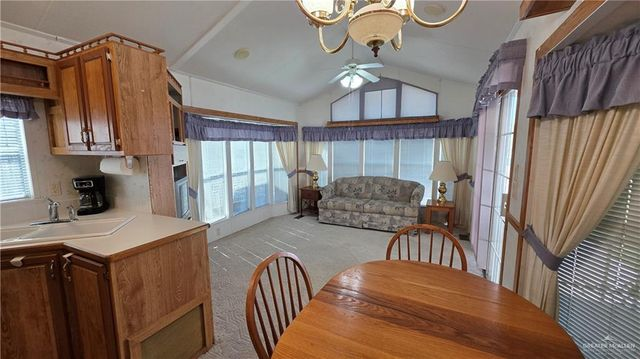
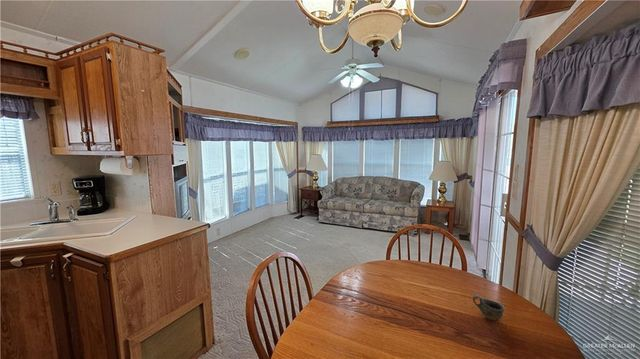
+ cup (489, 306)
